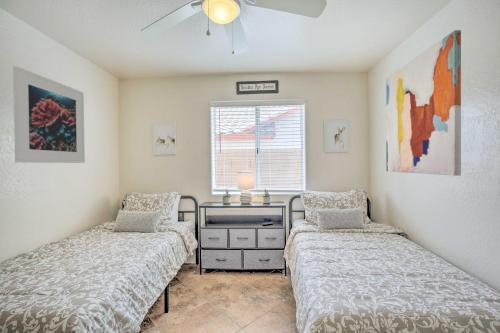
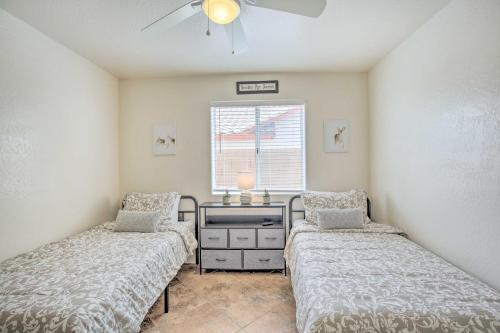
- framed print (54, 122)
- wall art (415, 116)
